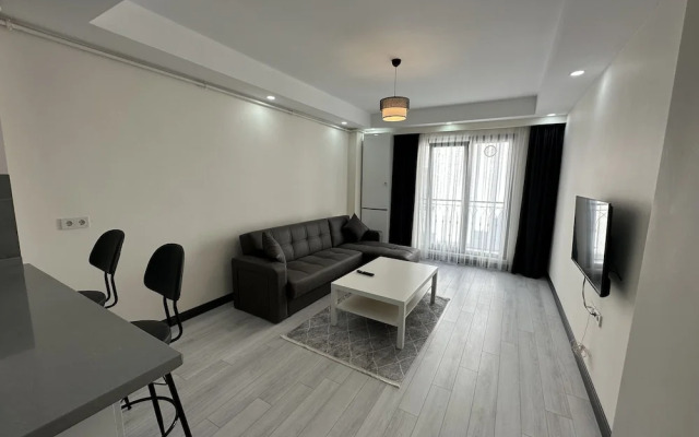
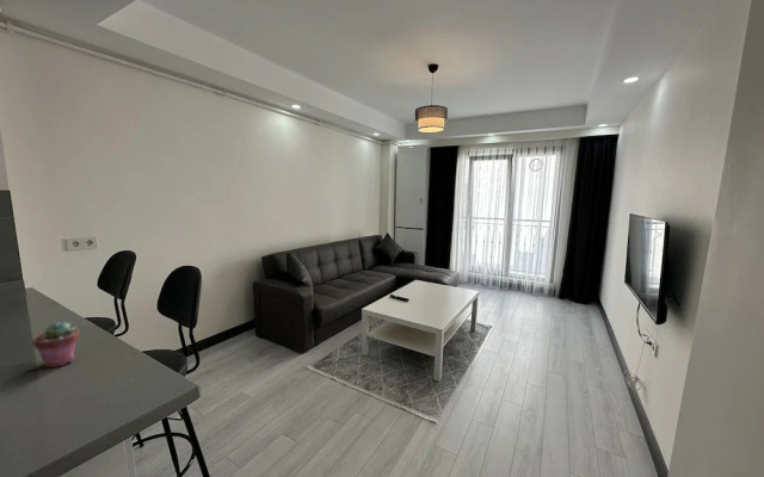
+ potted succulent (57, 342)
